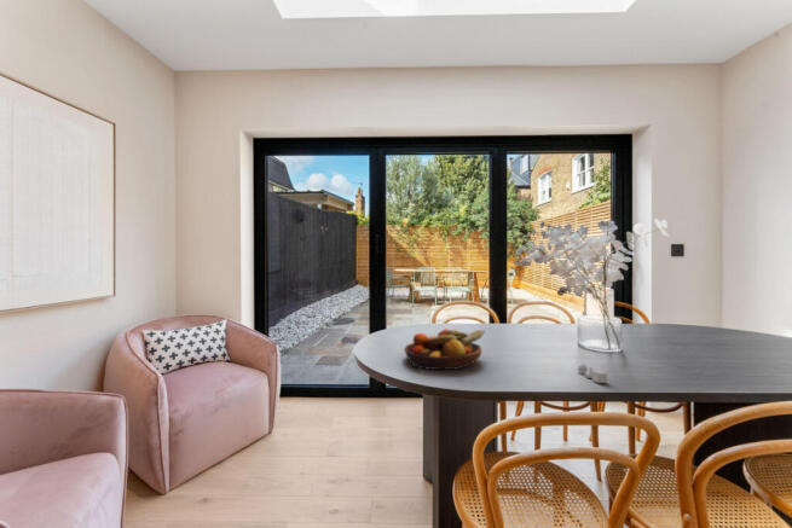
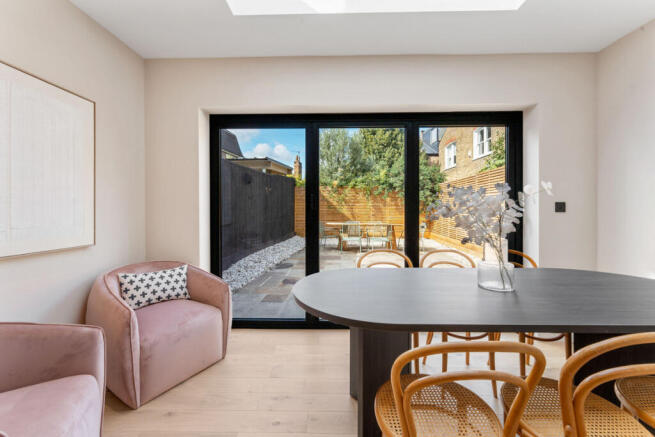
- salt and pepper shaker set (590, 371)
- fruit bowl (443, 343)
